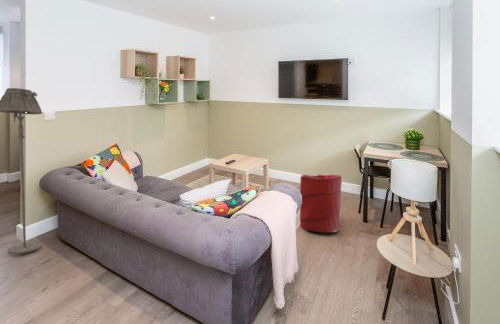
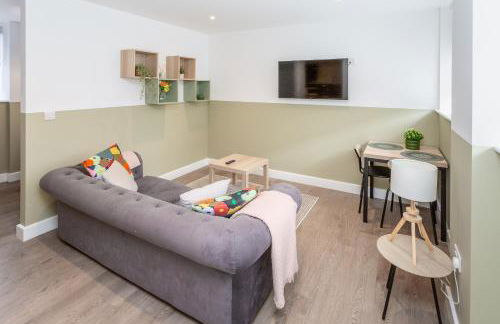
- laundry hamper (320, 200)
- floor lamp (22, 170)
